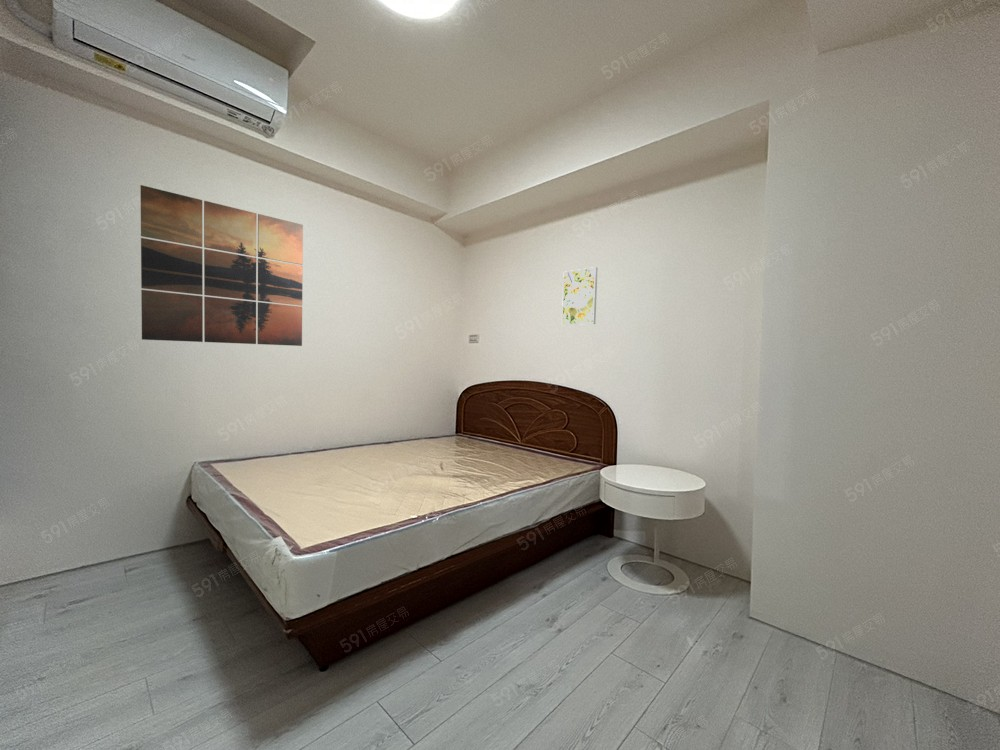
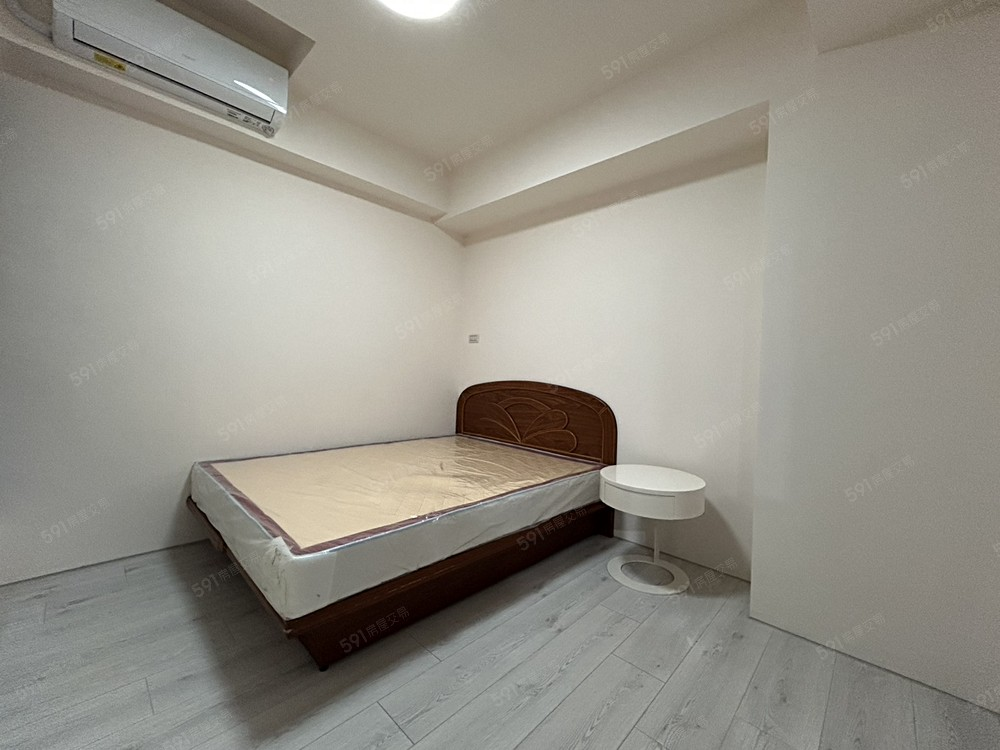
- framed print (579, 297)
- wall art (231, 275)
